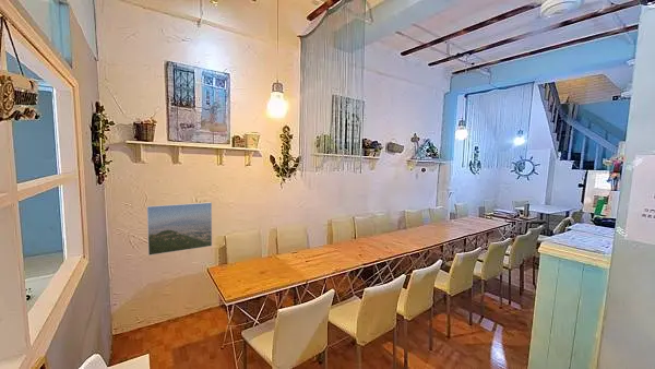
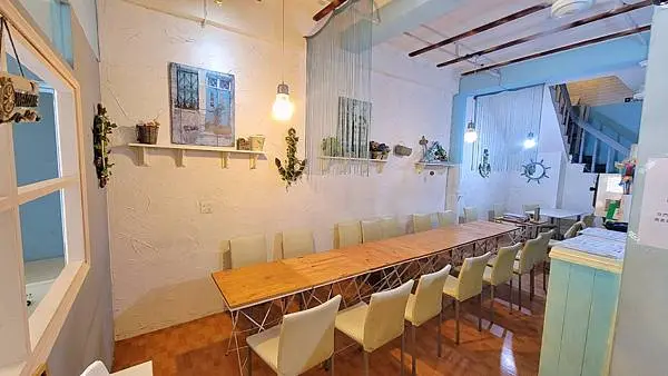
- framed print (181, 227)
